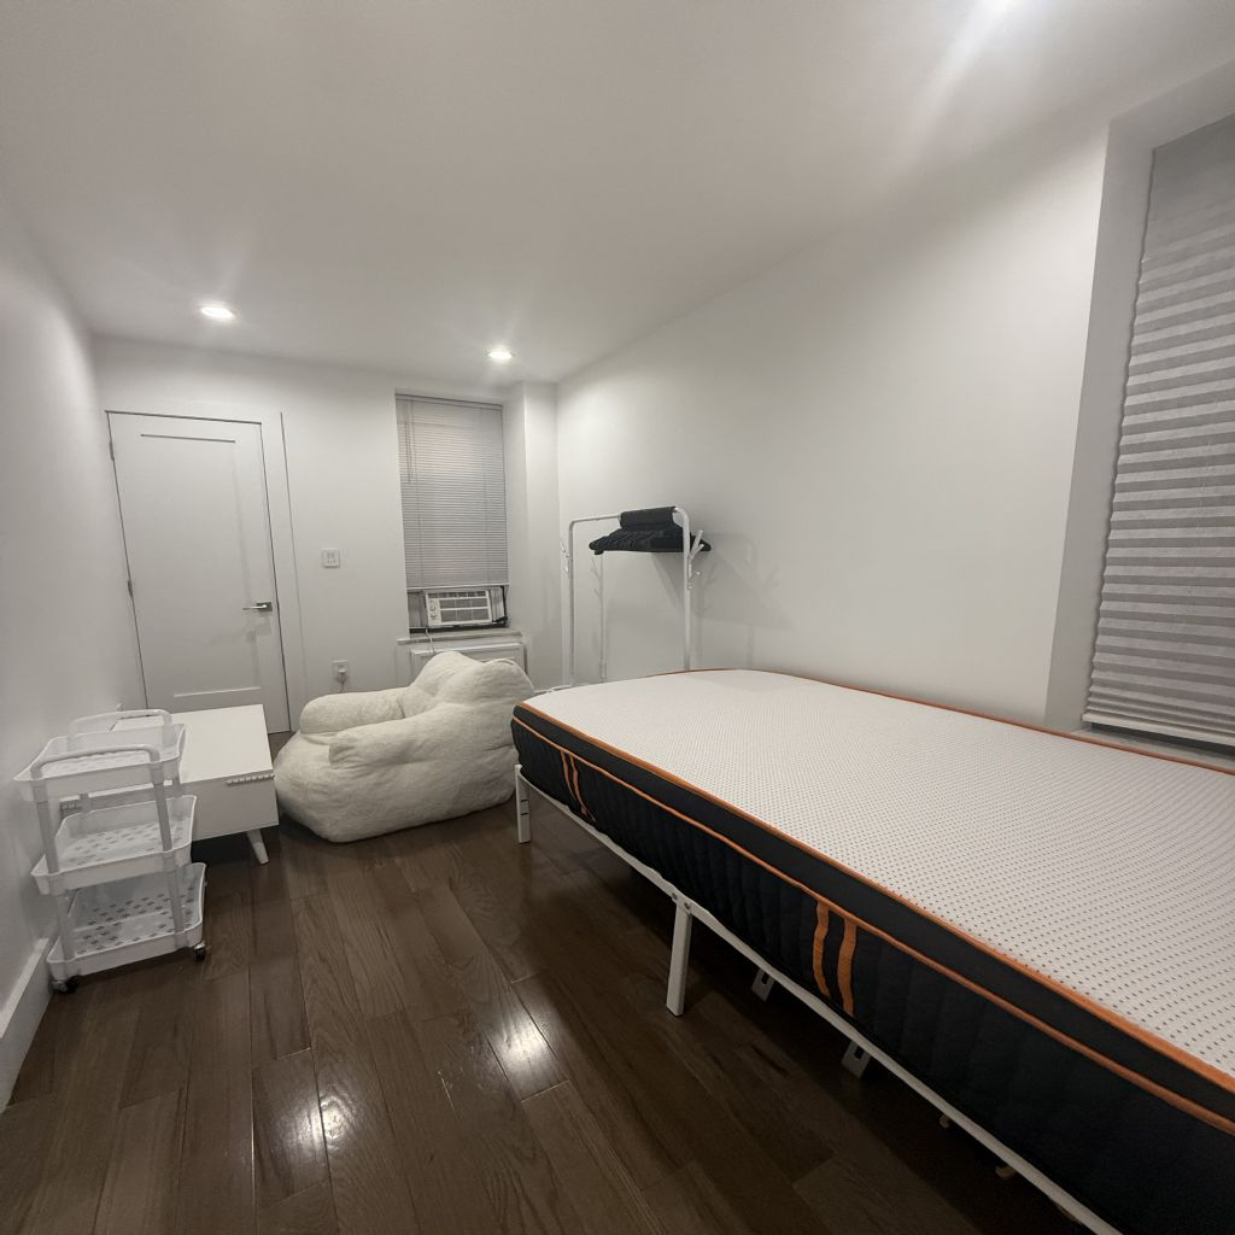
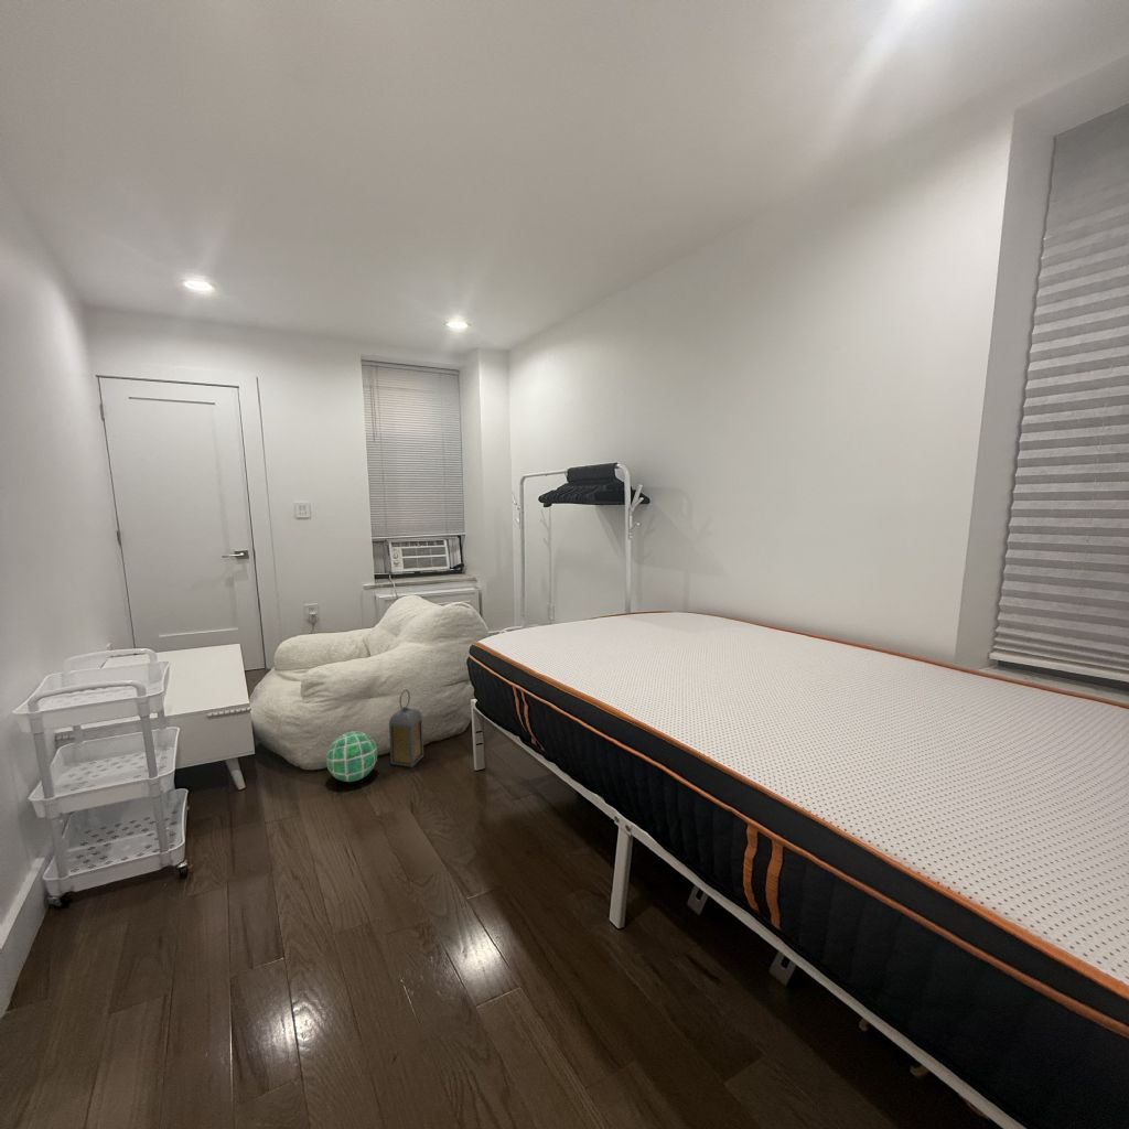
+ lantern (406, 724)
+ volleyball (352, 755)
